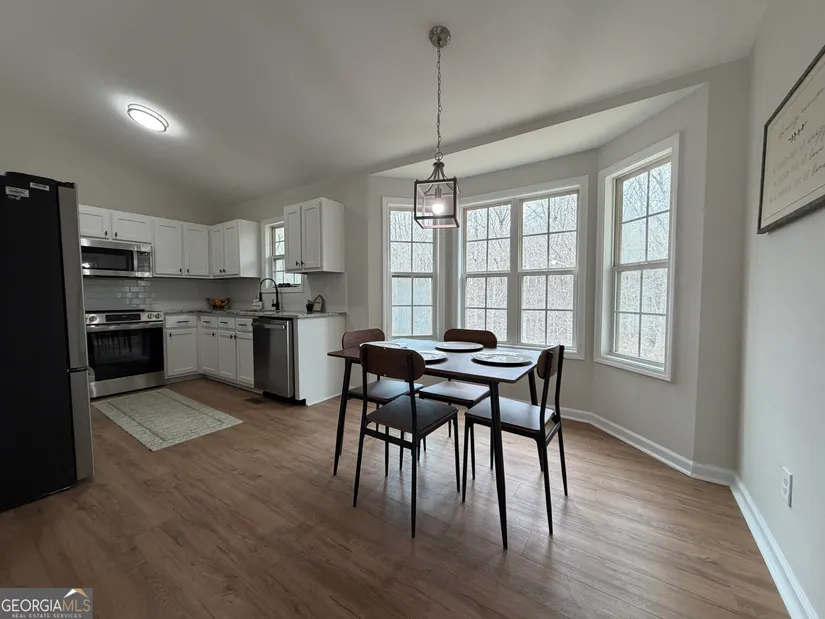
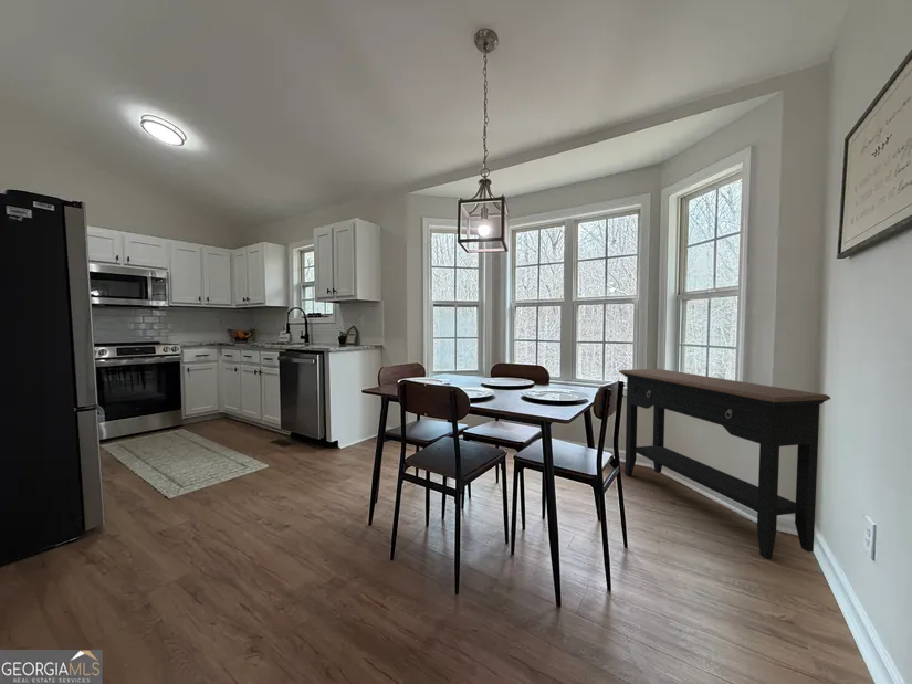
+ console table (694, 460)
